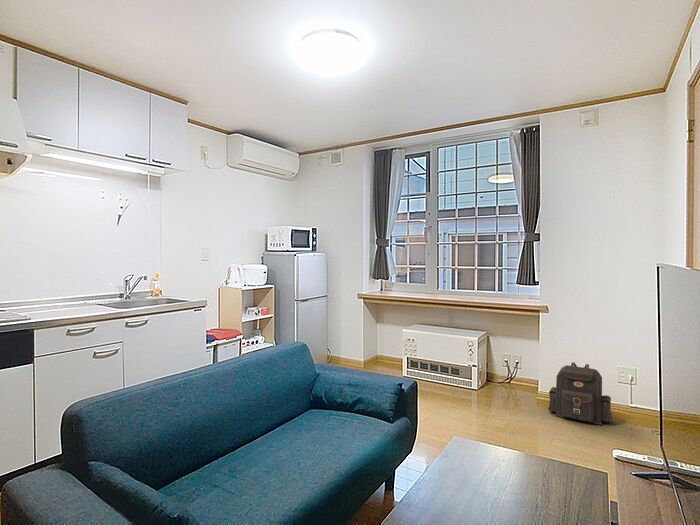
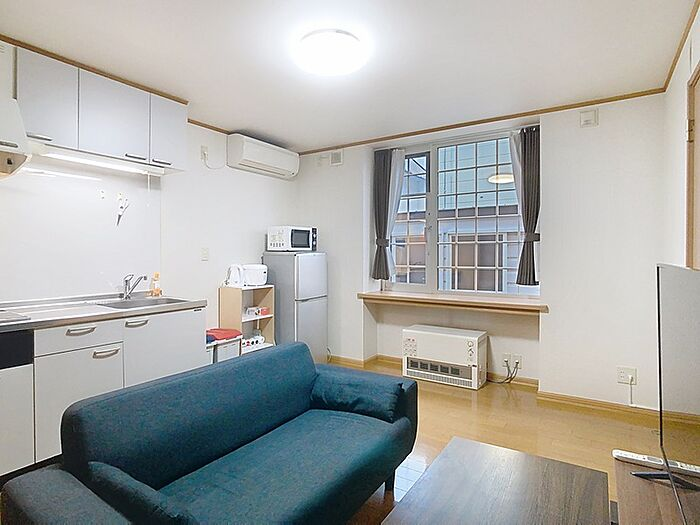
- backpack (579, 391)
